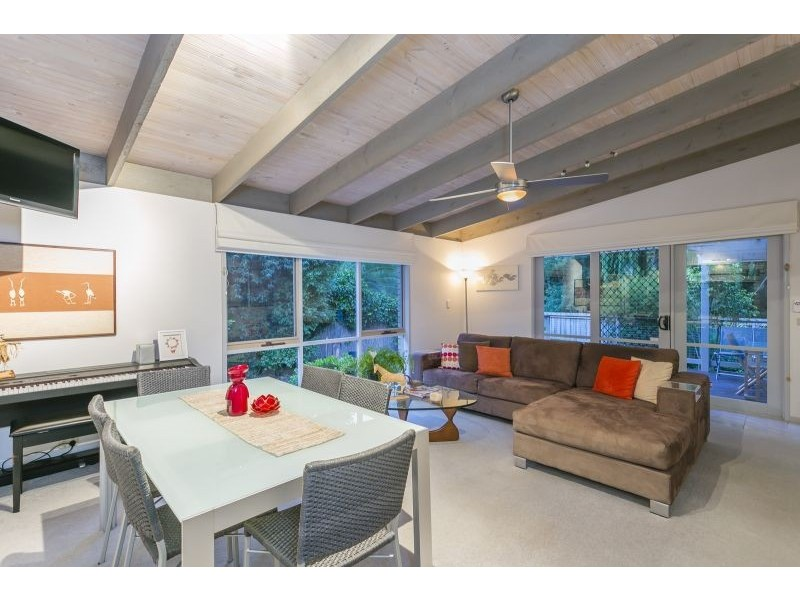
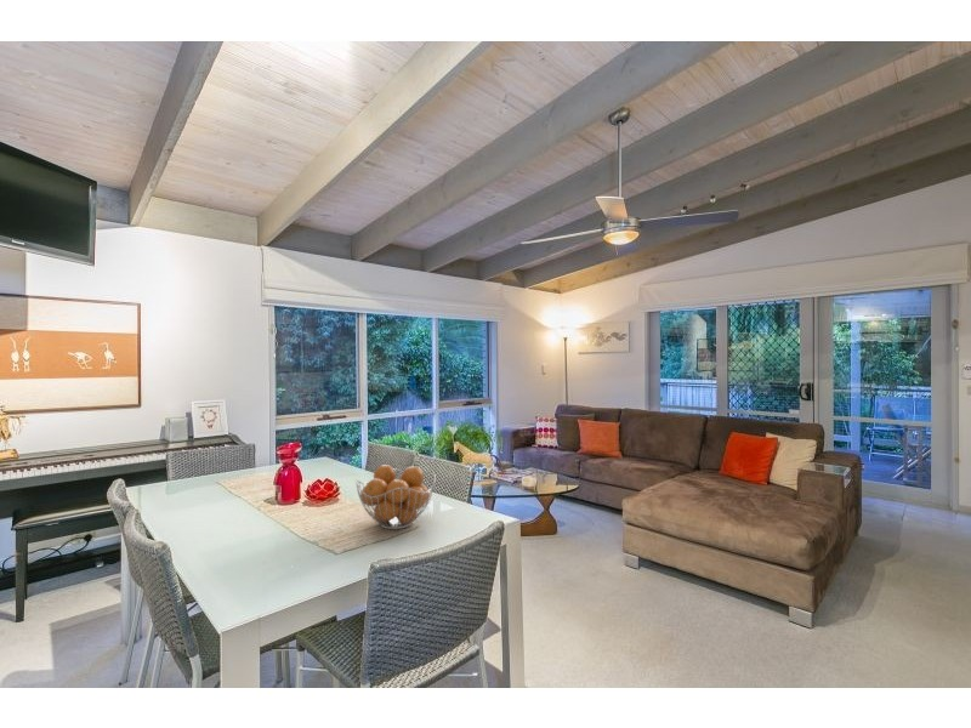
+ fruit basket (396, 494)
